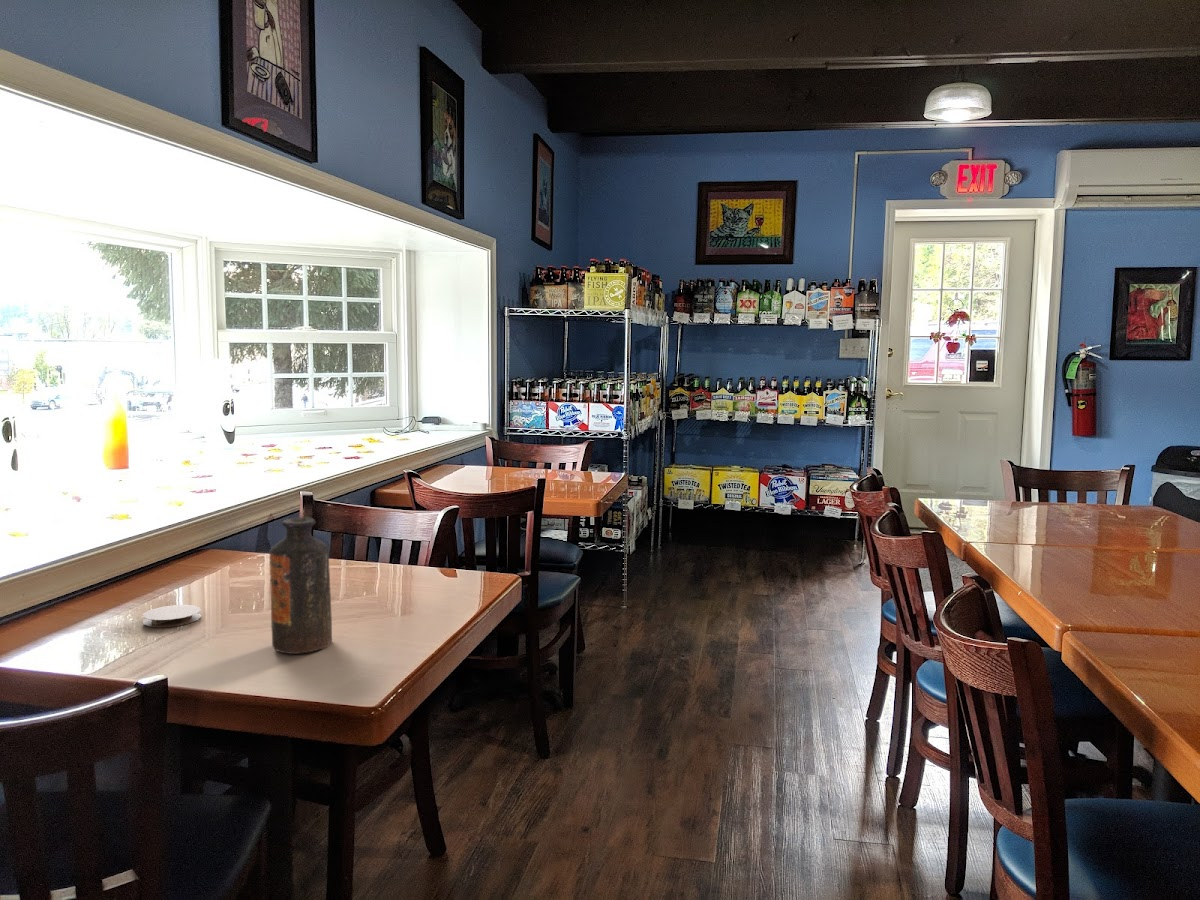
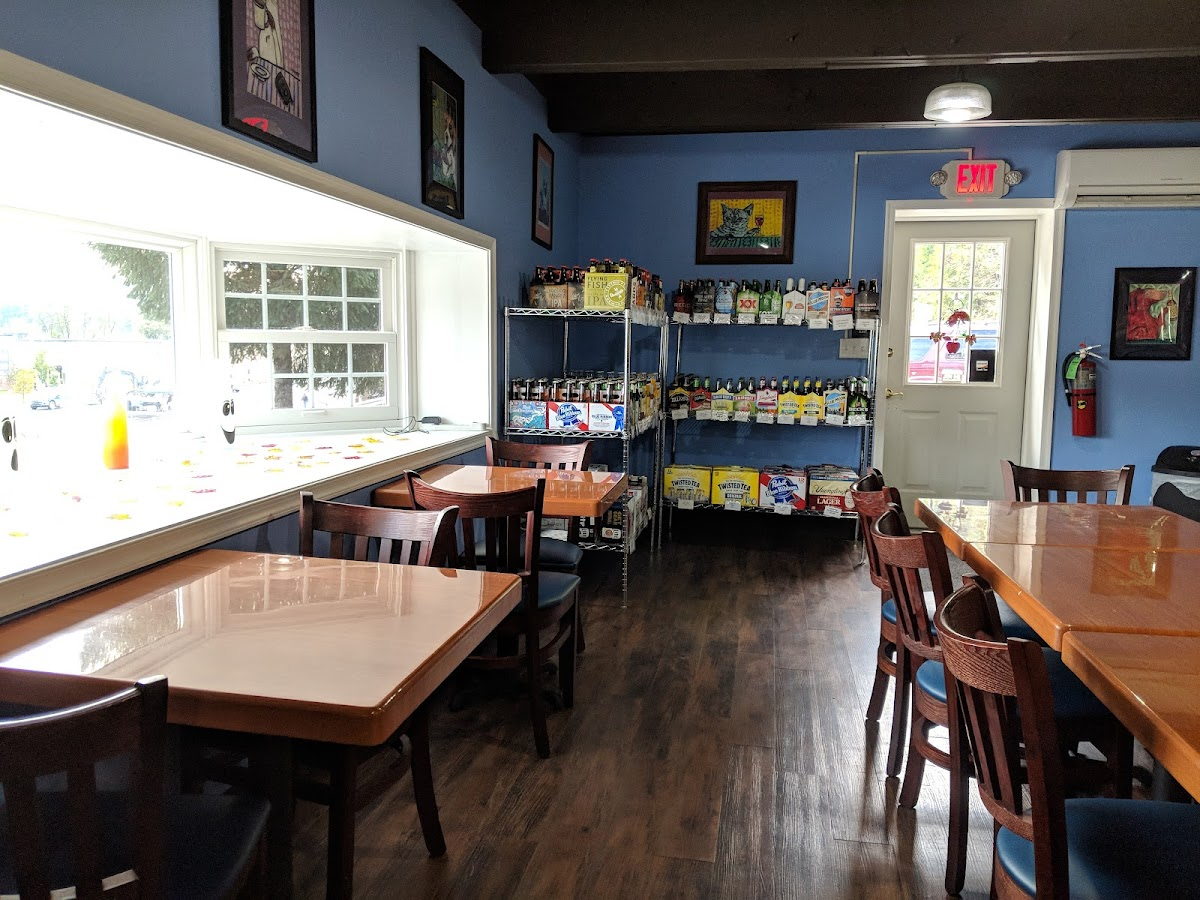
- coaster (172, 615)
- bottle (301, 582)
